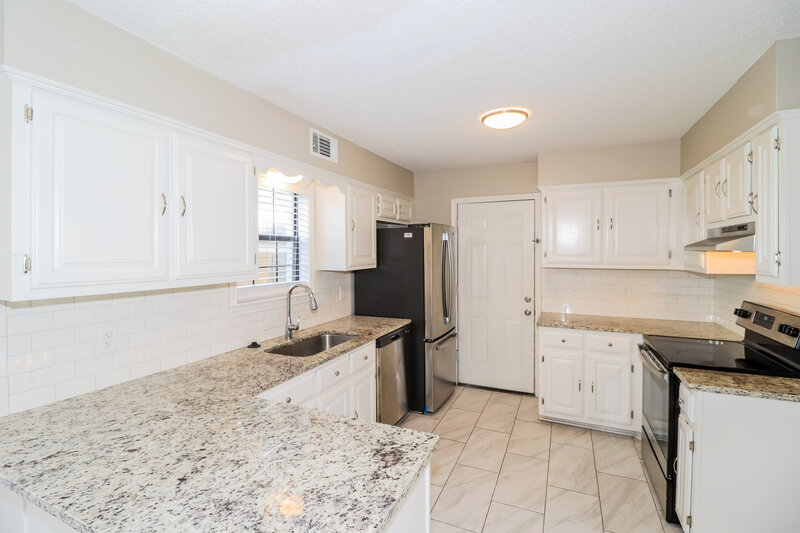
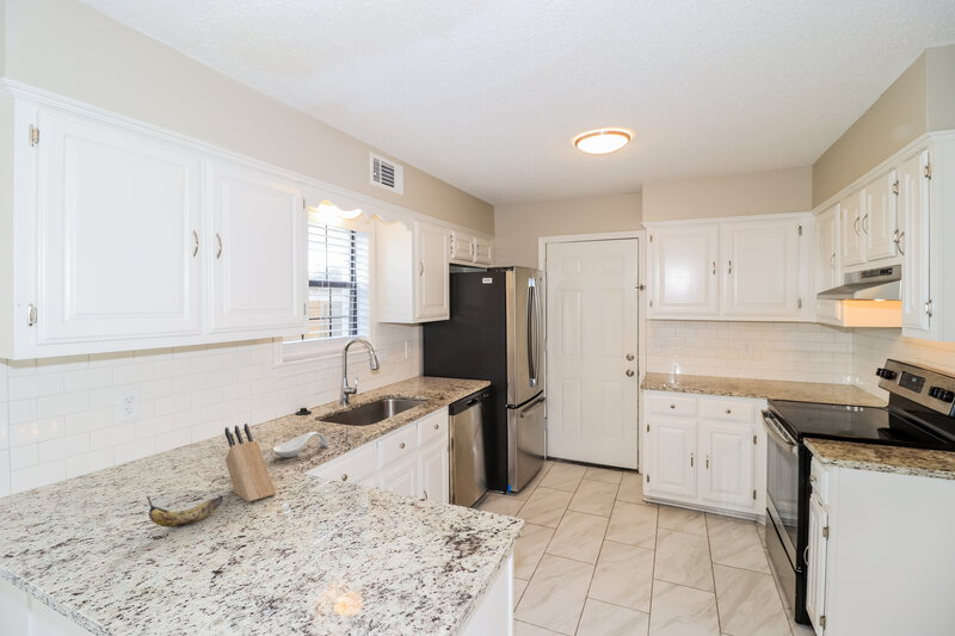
+ spoon rest (301, 443)
+ banana (186, 510)
+ knife block (247, 459)
